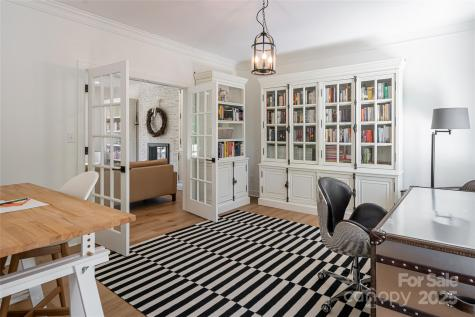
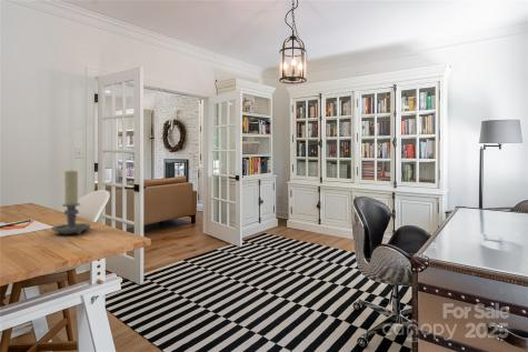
+ candle holder (72, 200)
